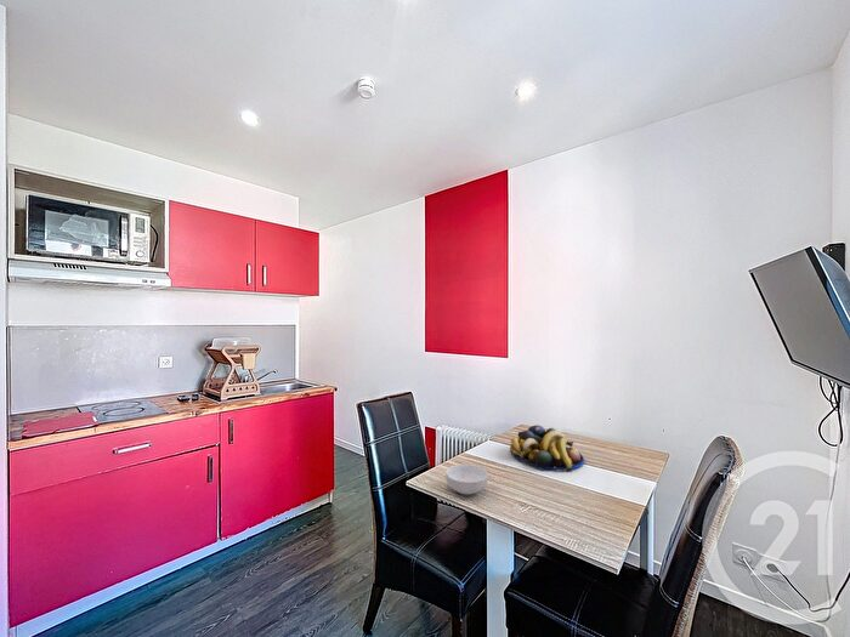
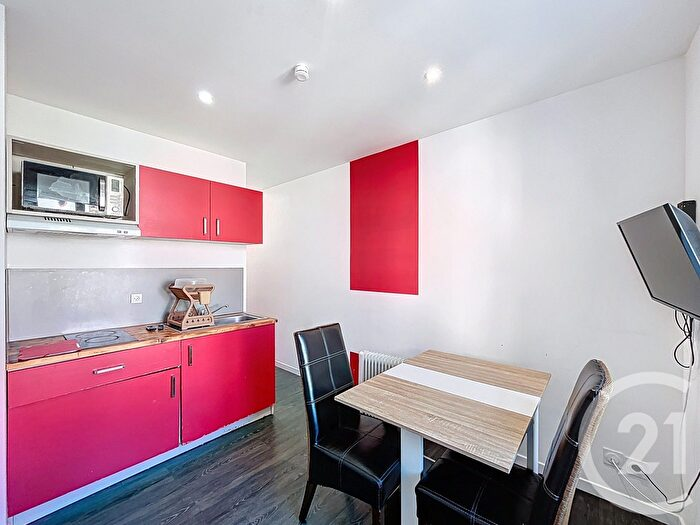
- fruit bowl (546, 443)
- cereal bowl (466, 480)
